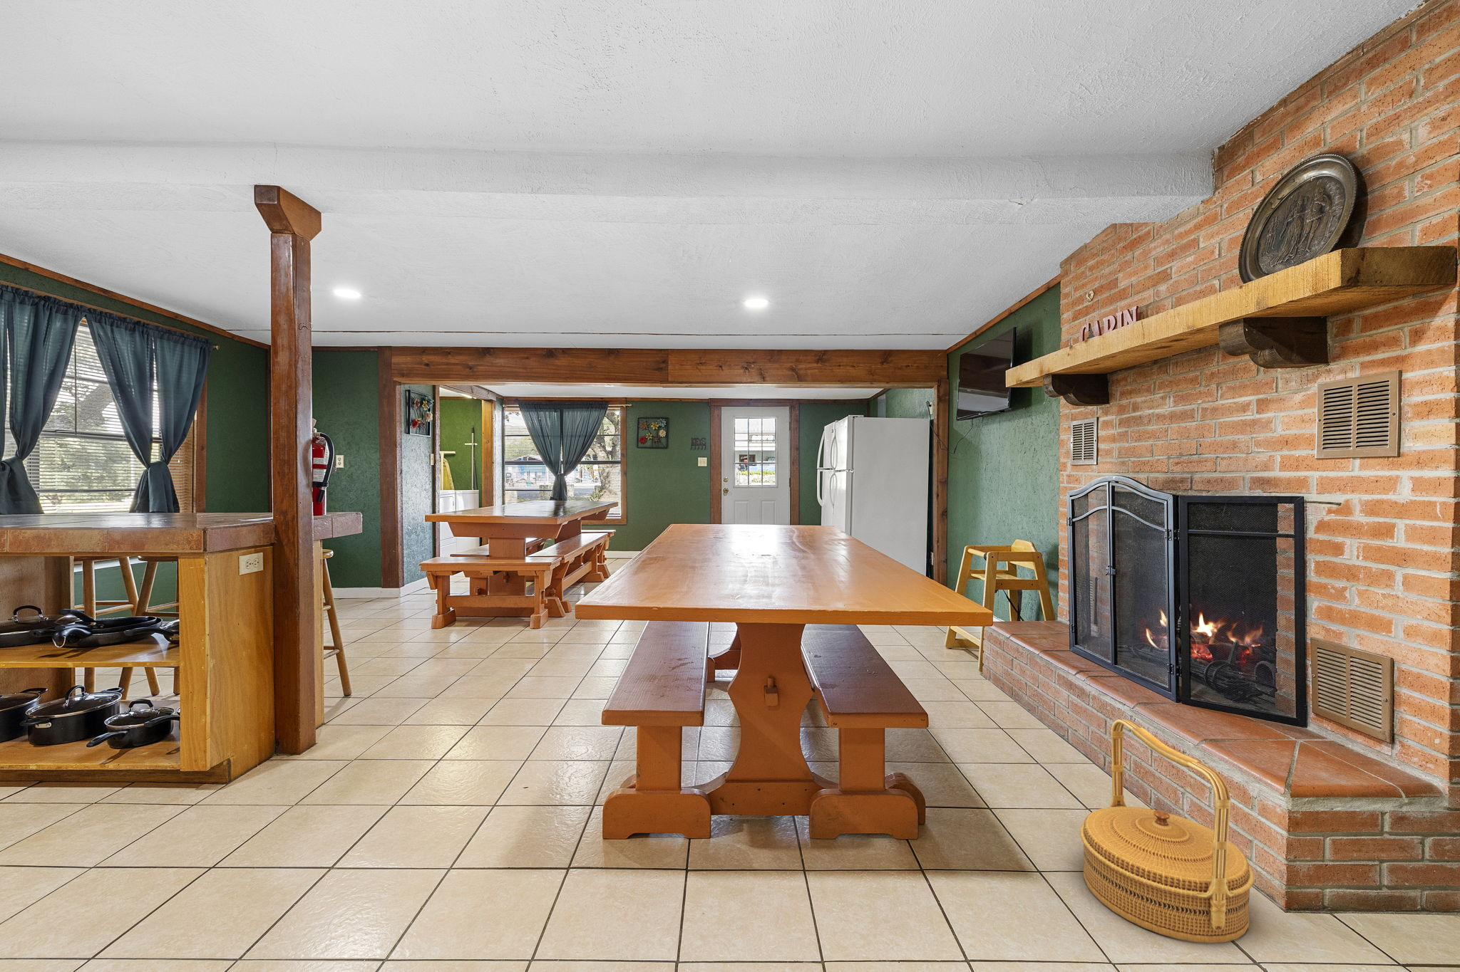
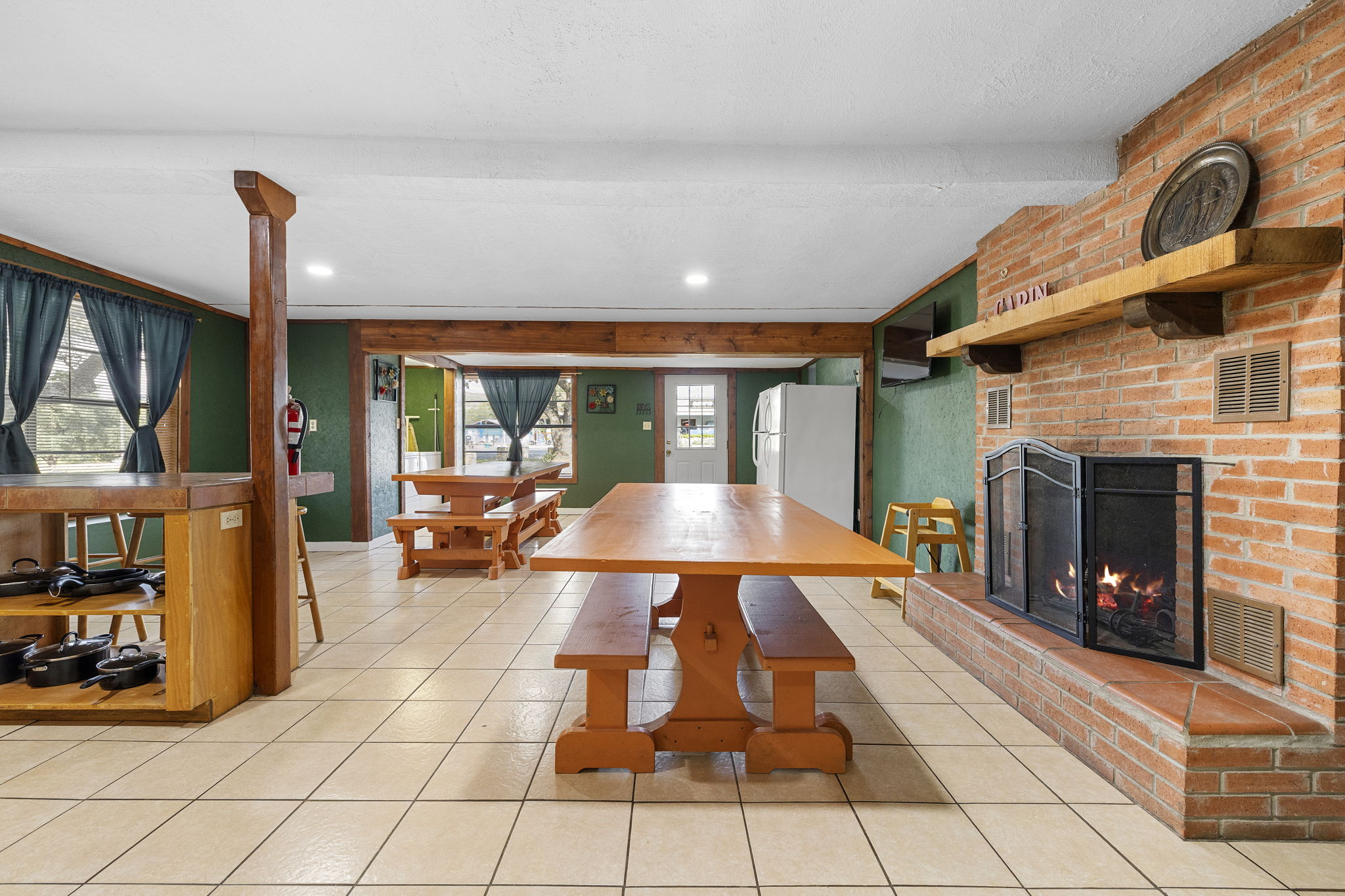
- woven basket (1161, 819)
